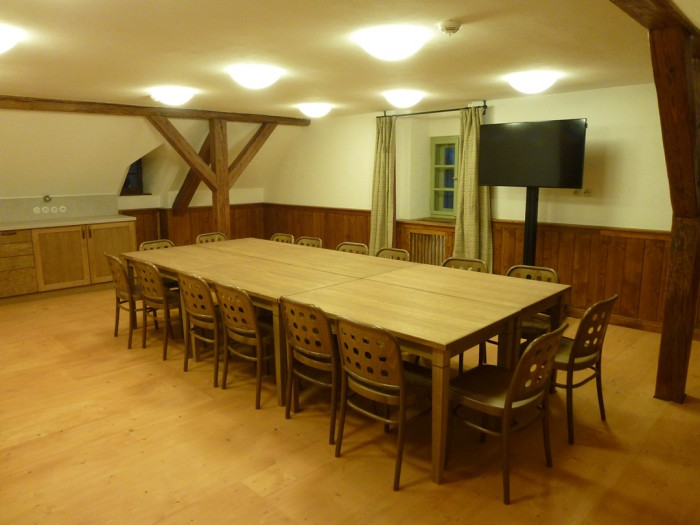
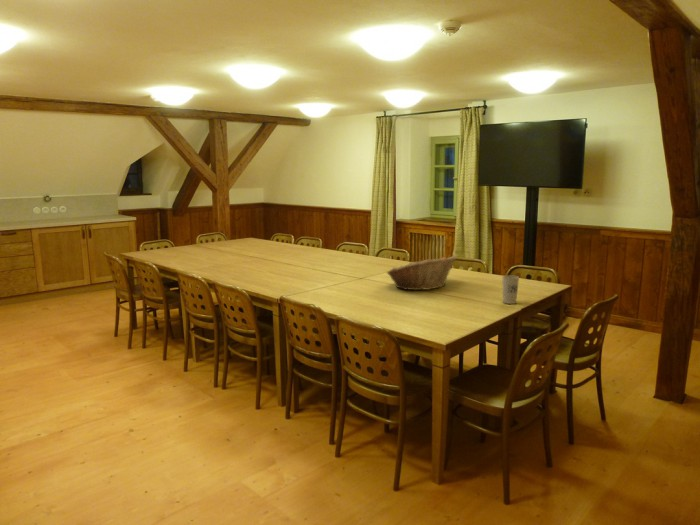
+ cup (510, 289)
+ fruit basket (422, 270)
